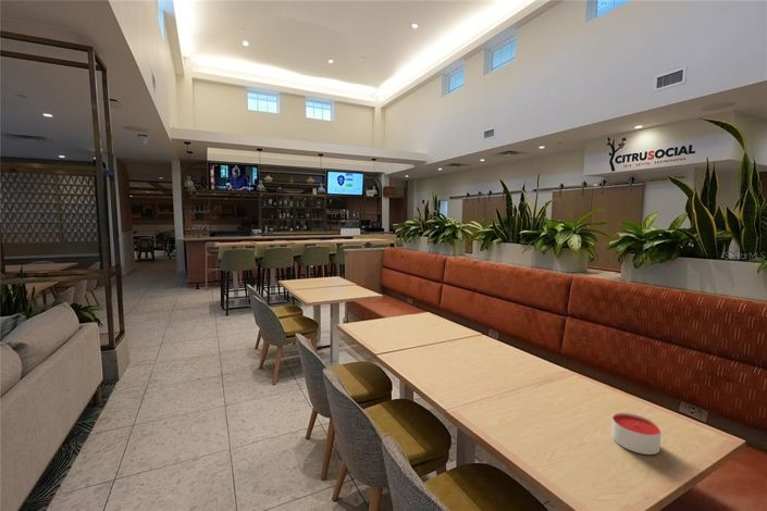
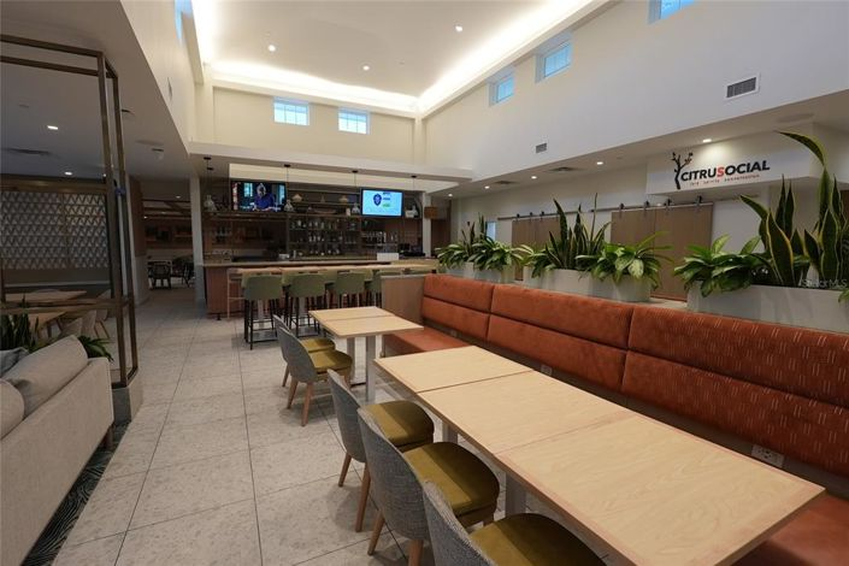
- candle (635, 432)
